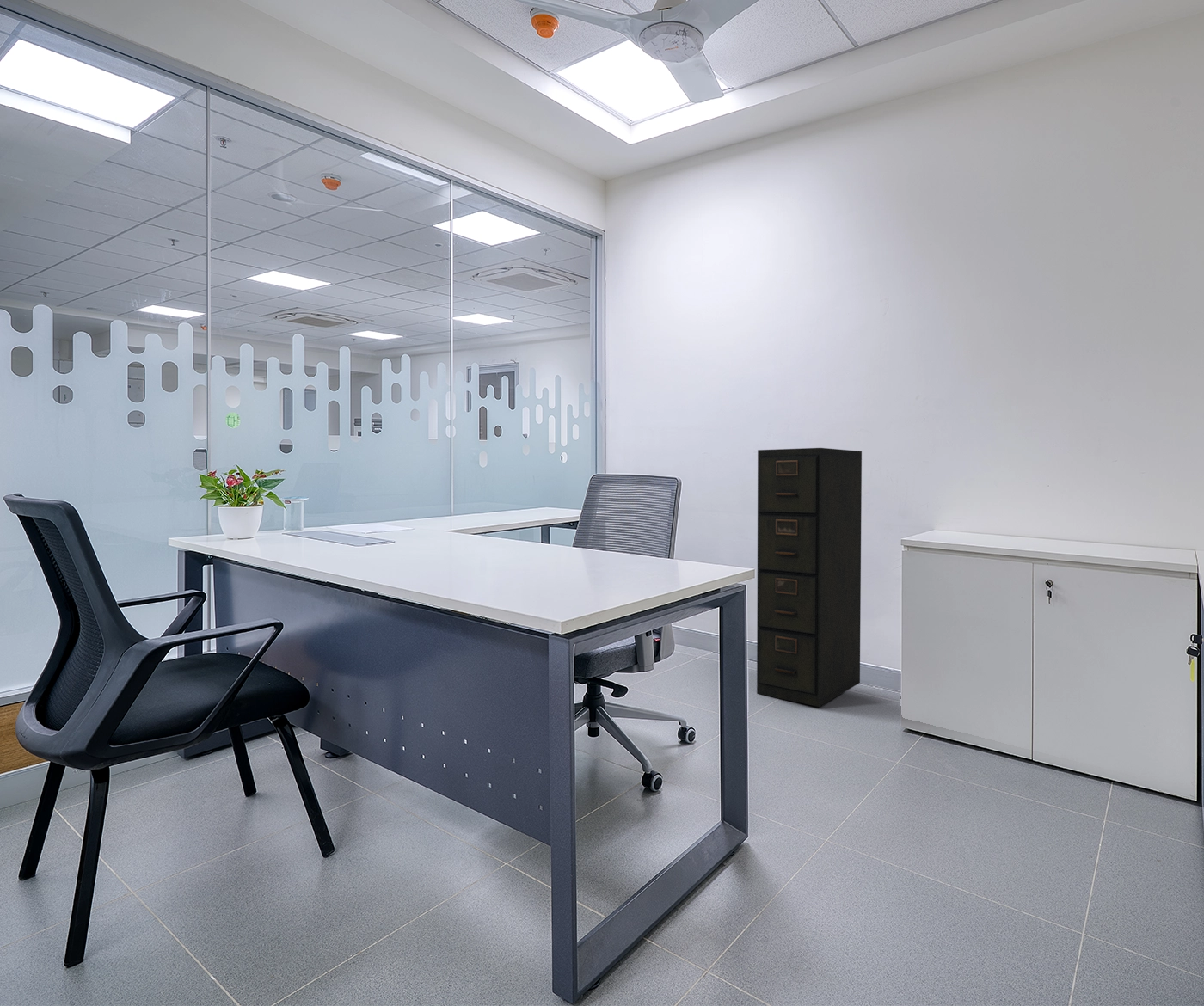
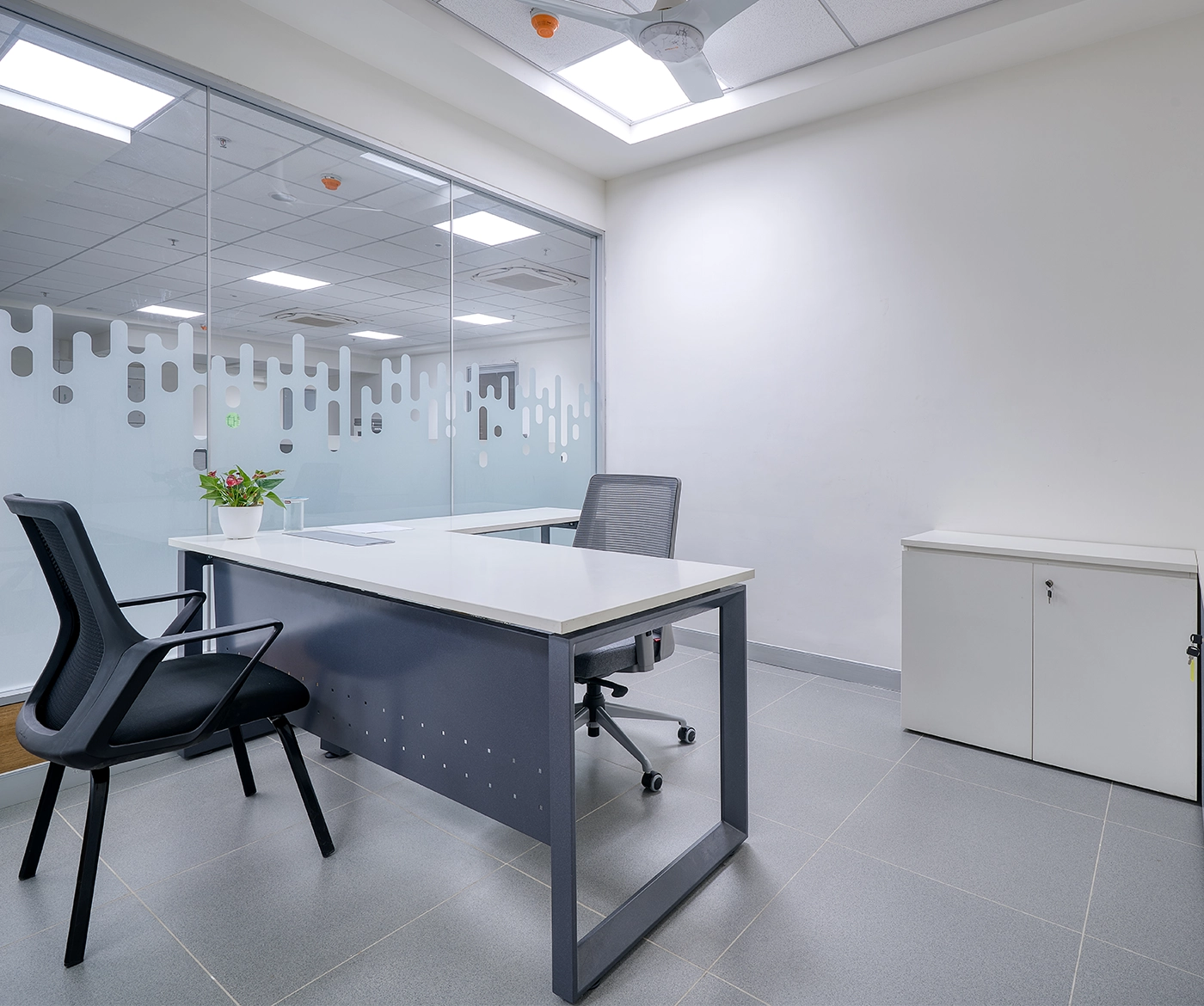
- filing cabinet (808, 570)
